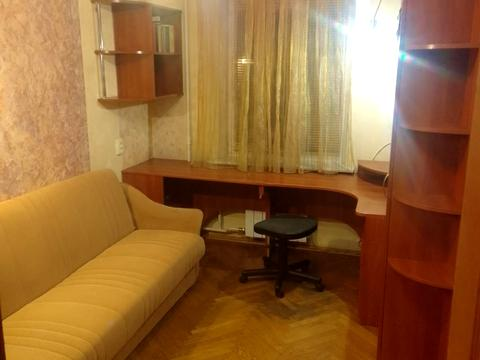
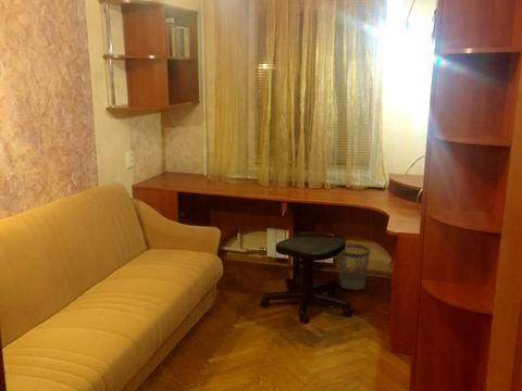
+ wastebasket (352, 266)
